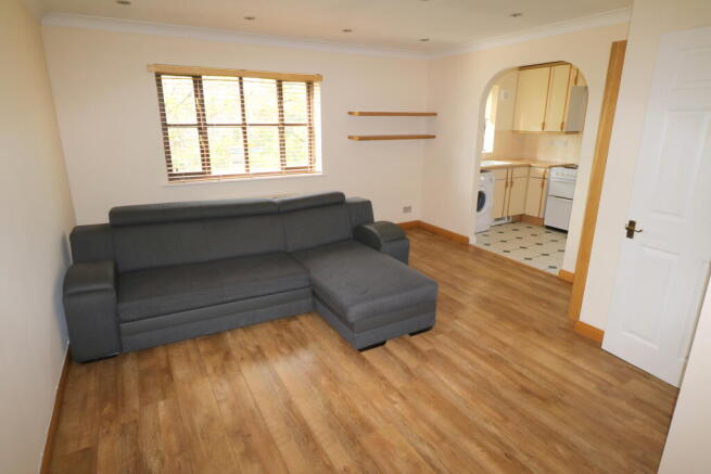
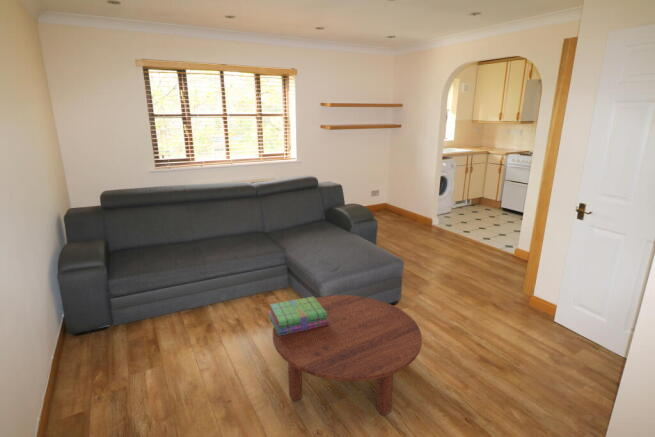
+ coffee table (346, 351)
+ stack of books (297, 314)
